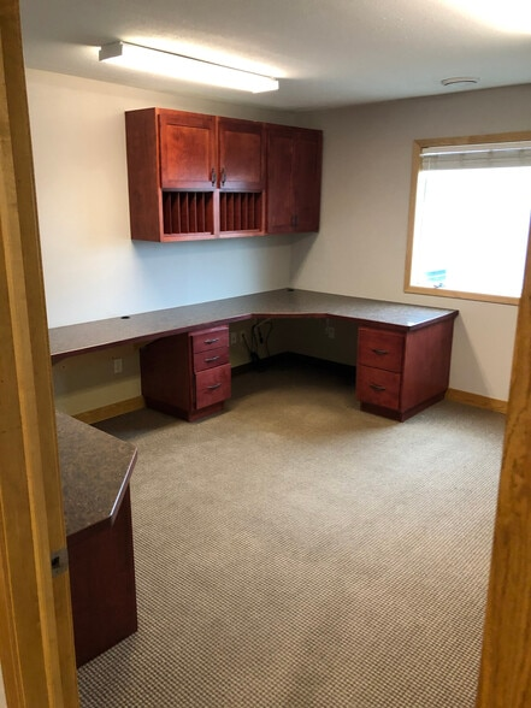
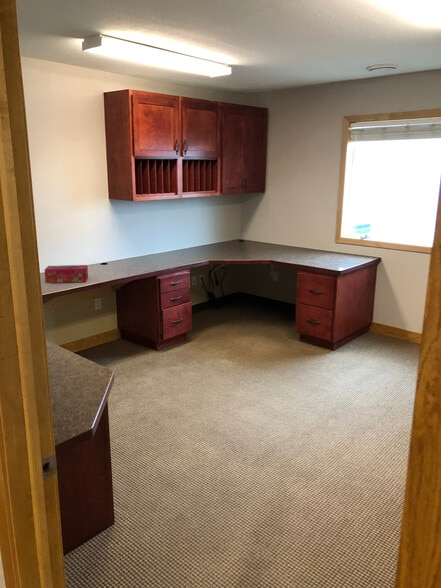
+ tissue box (66, 273)
